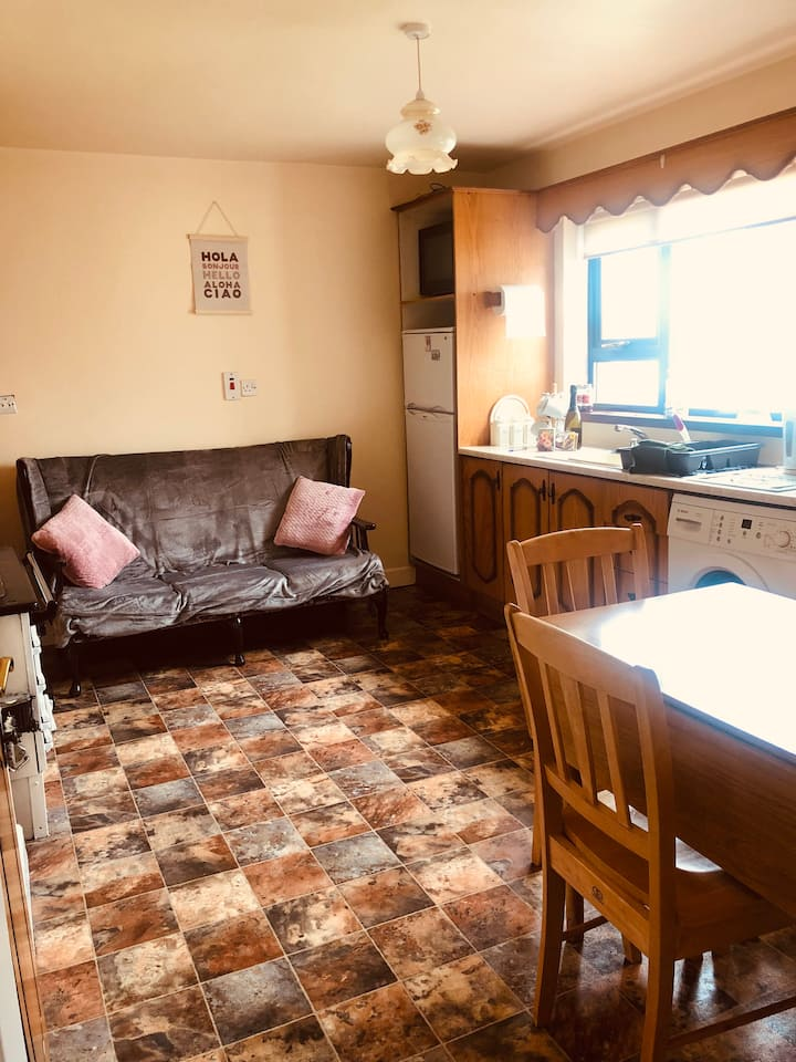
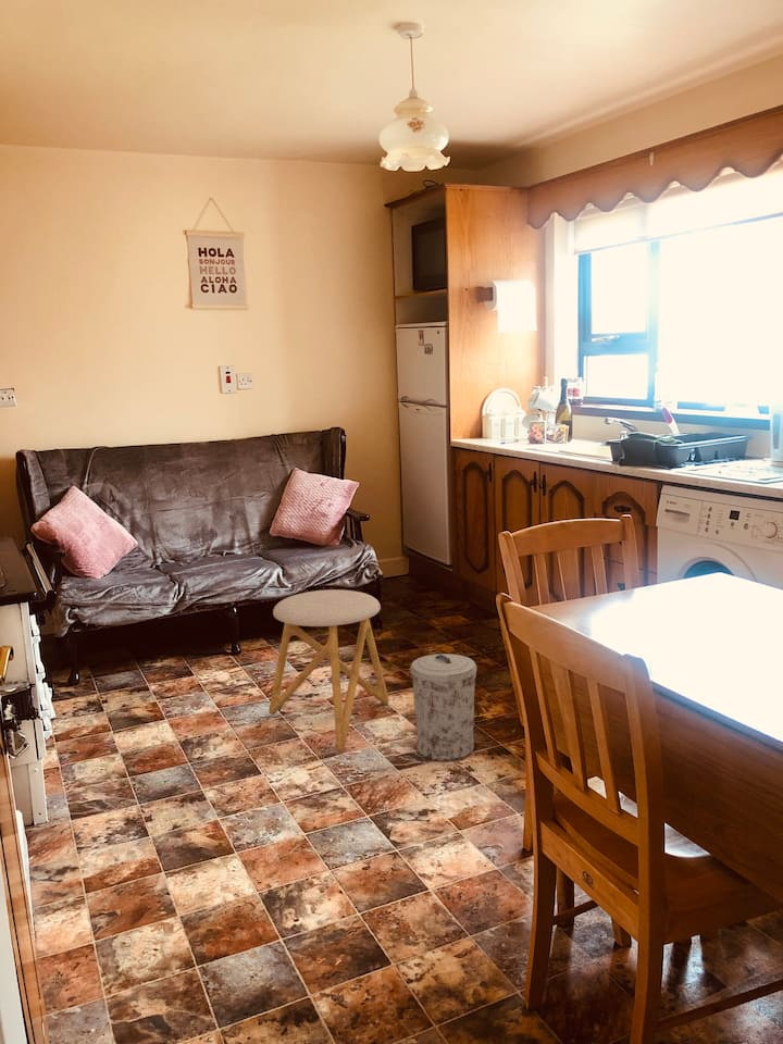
+ trash can (444, 703)
+ stool (337, 660)
